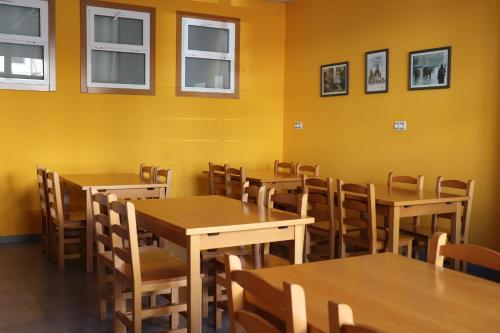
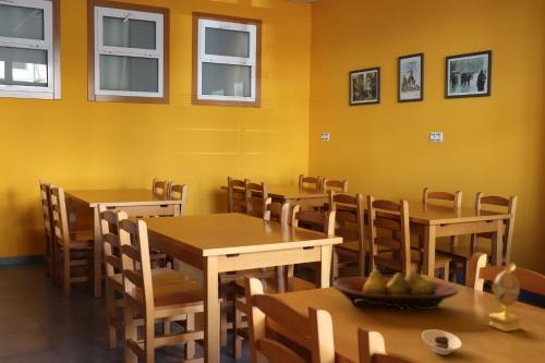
+ decorative egg (506, 294)
+ fruit bowl (393, 288)
+ saucer (440, 342)
